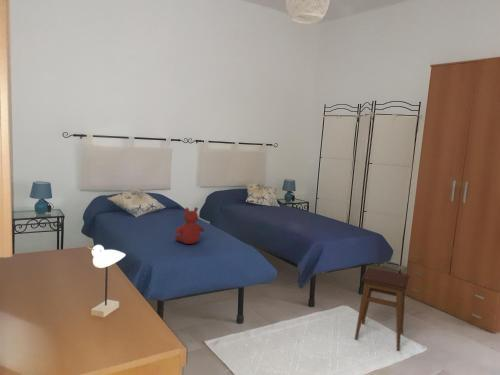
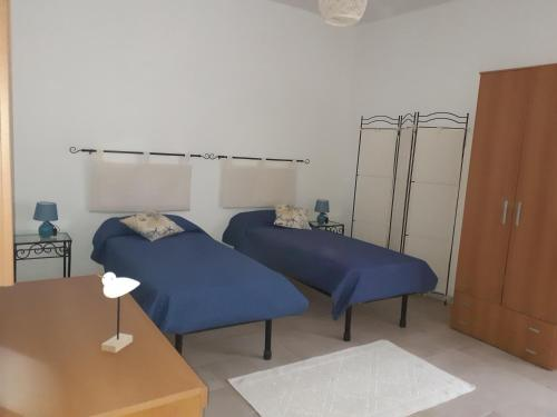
- teddy bear (188, 224)
- stool (383, 304)
